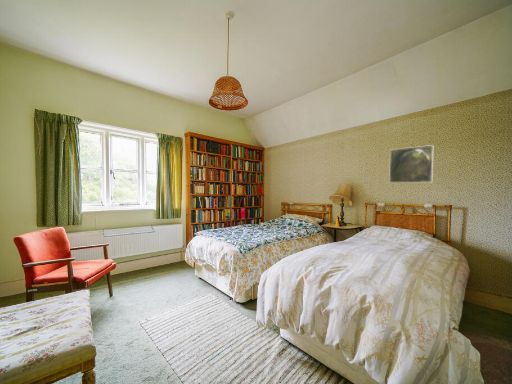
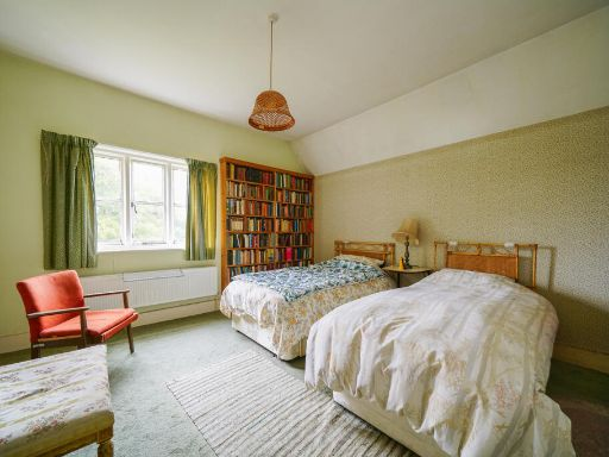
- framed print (410, 165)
